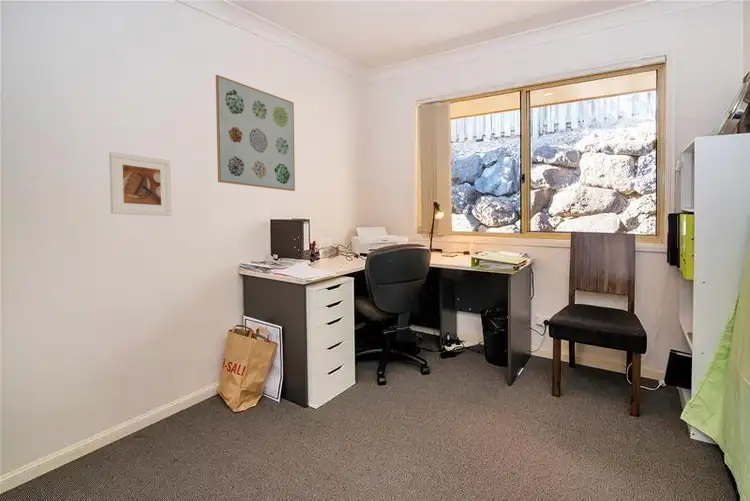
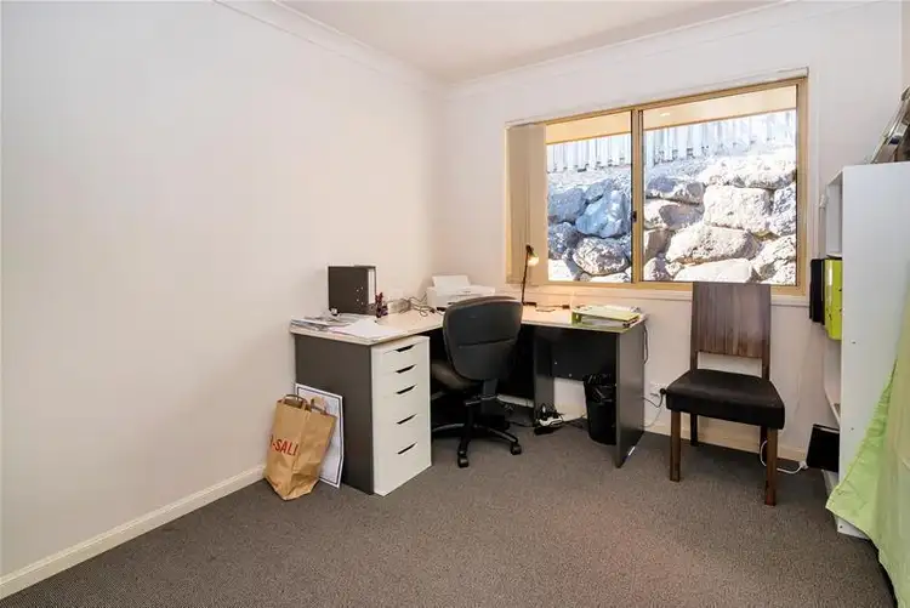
- wall art (259, 138)
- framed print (142, 185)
